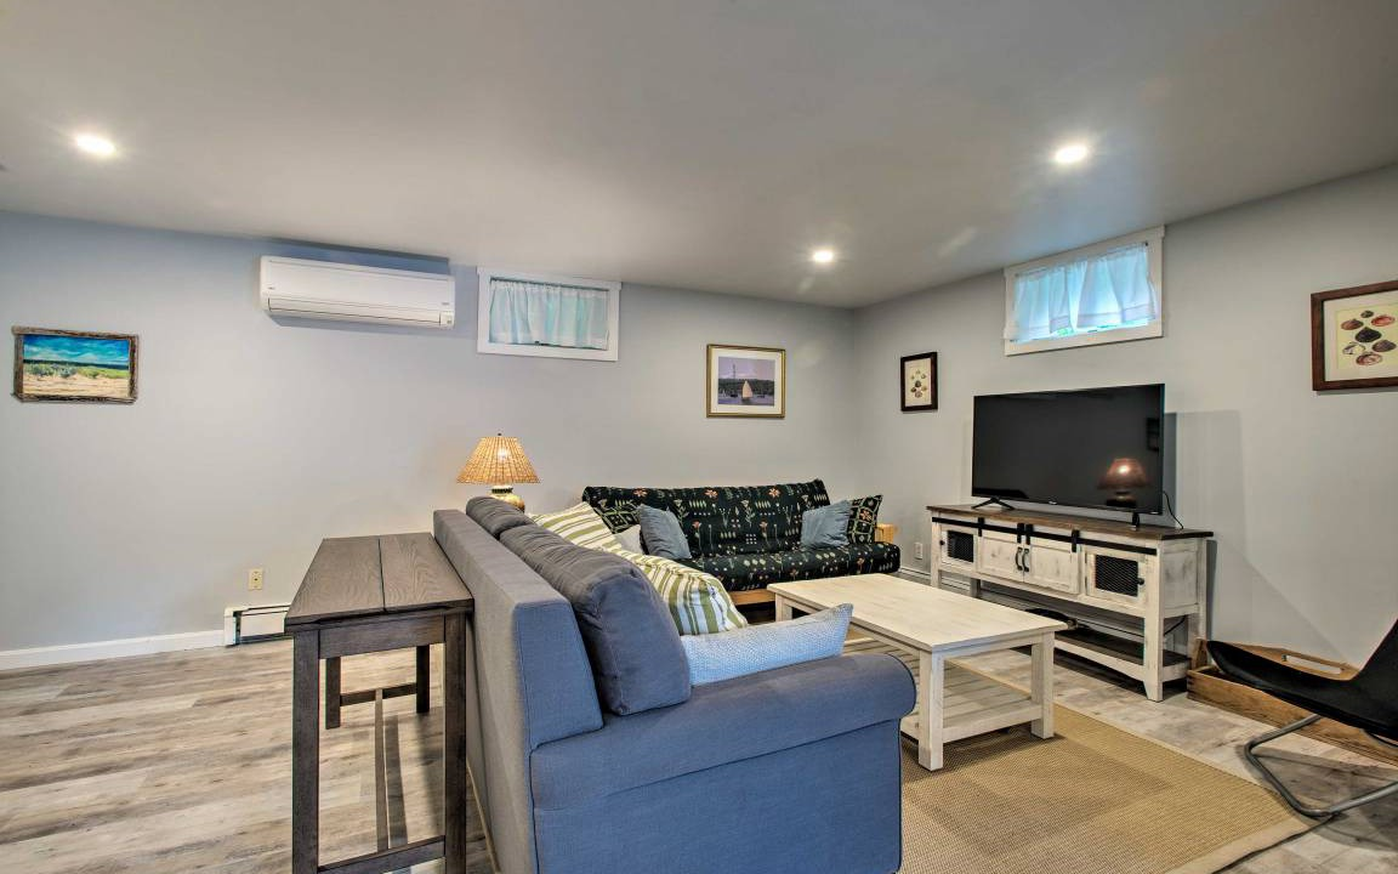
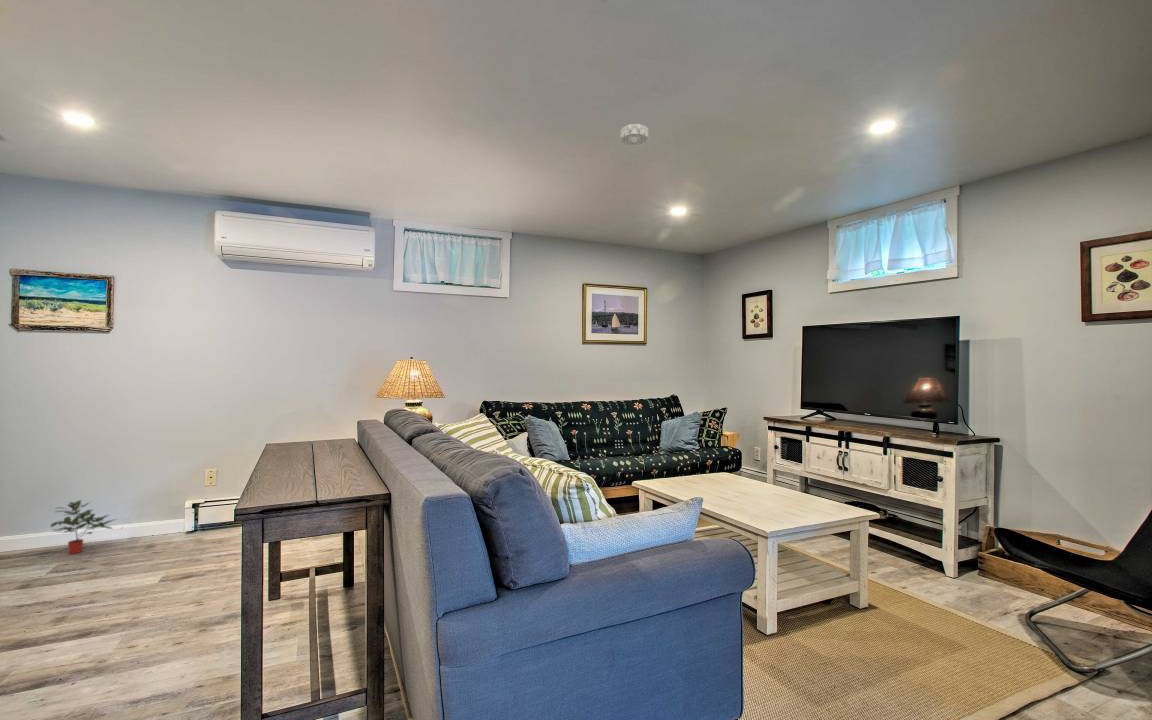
+ smoke detector (634, 134)
+ potted plant (83, 524)
